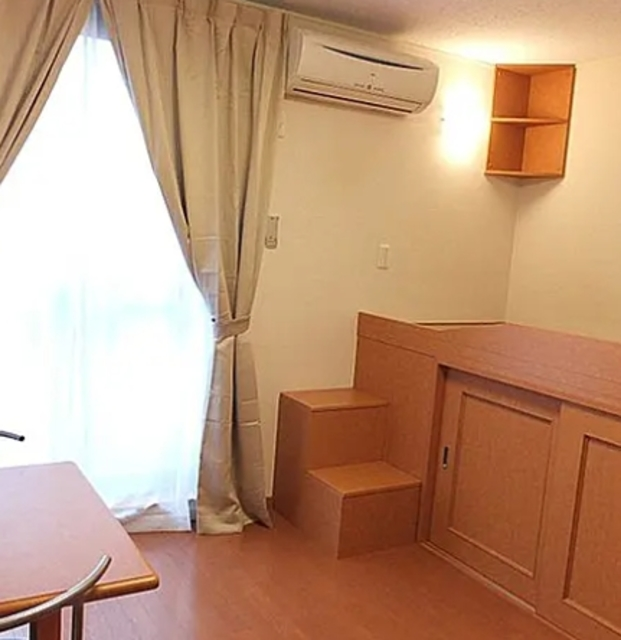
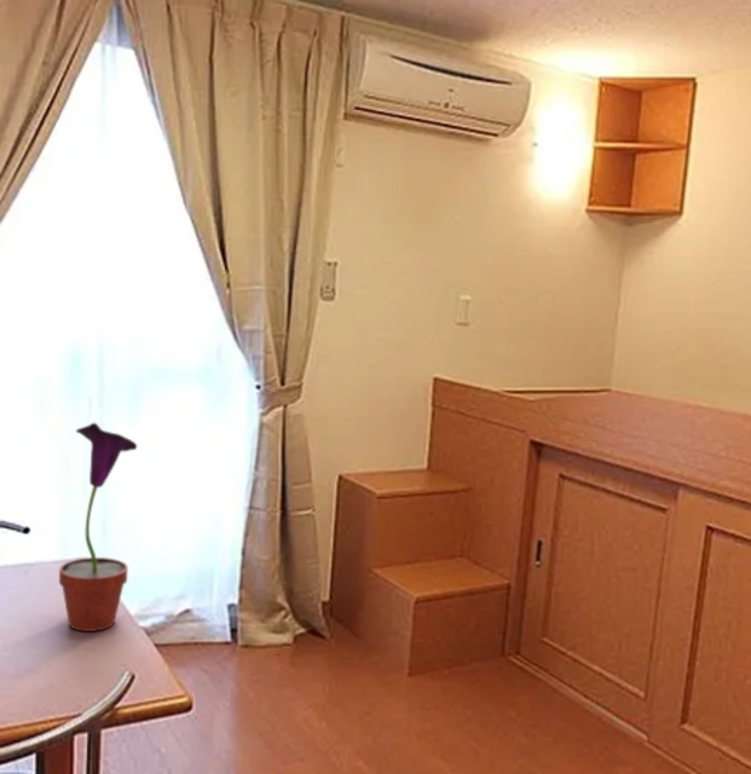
+ potted flower (88, 522)
